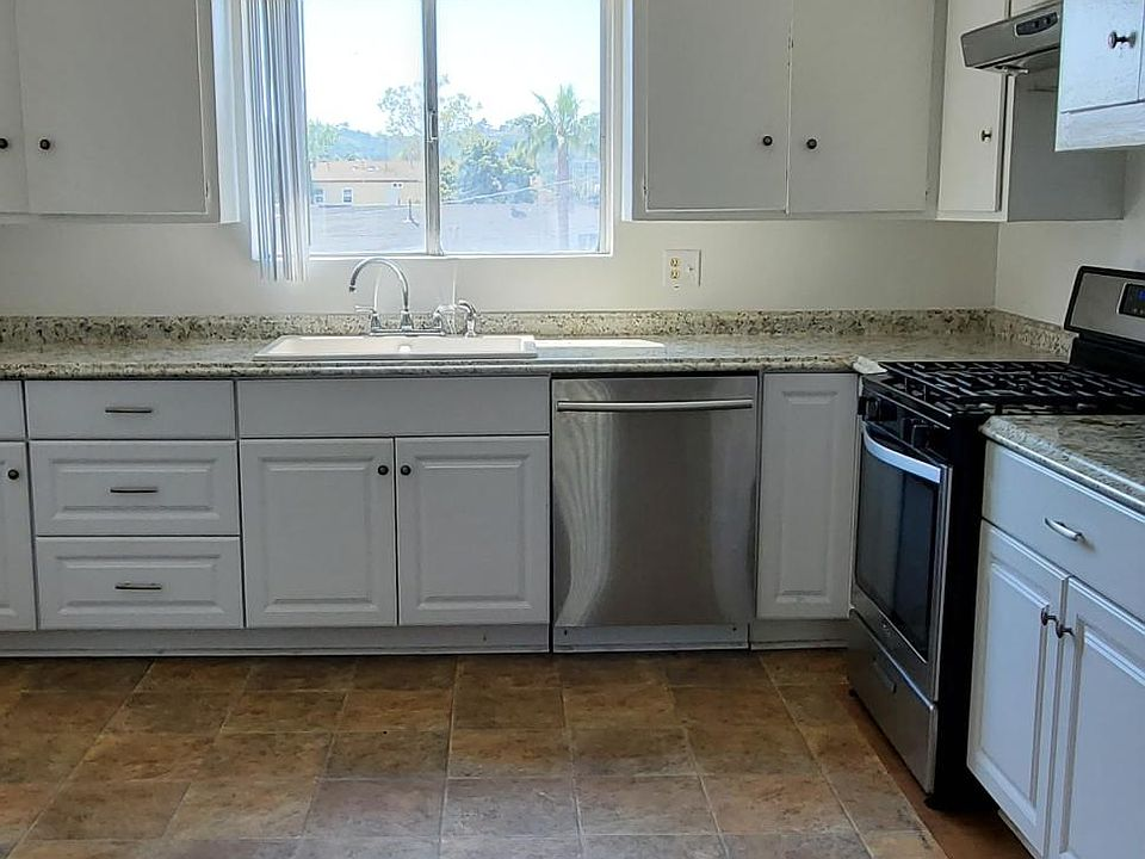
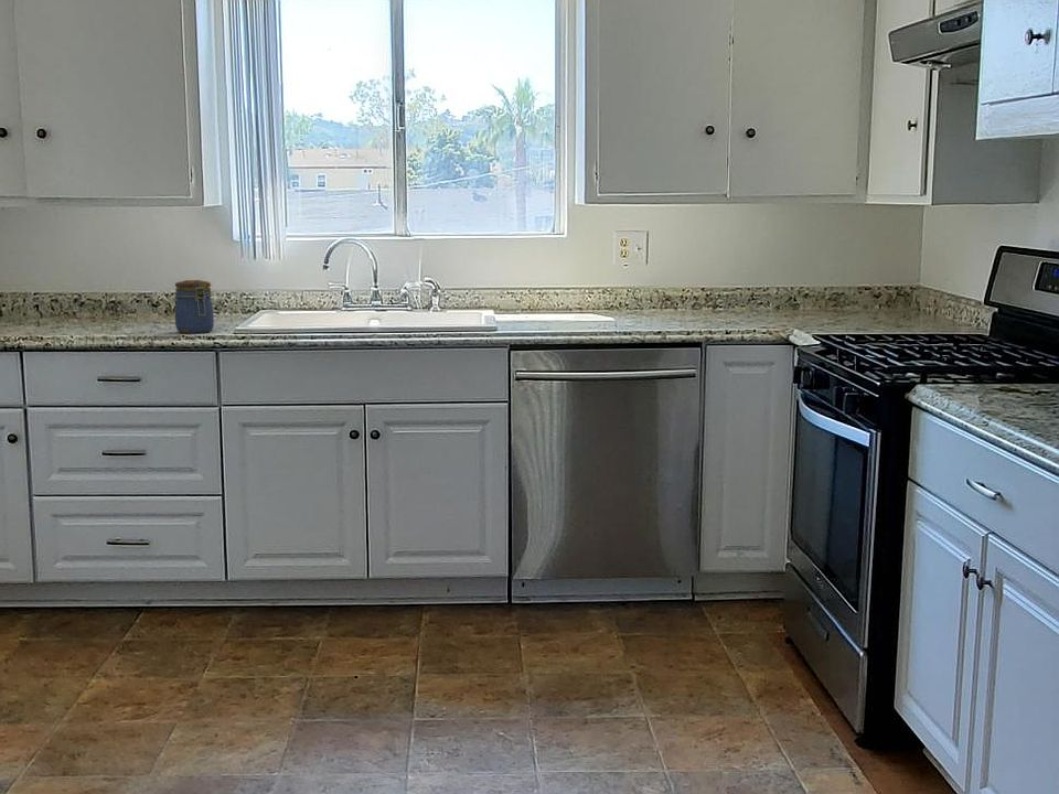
+ jar (194, 305)
